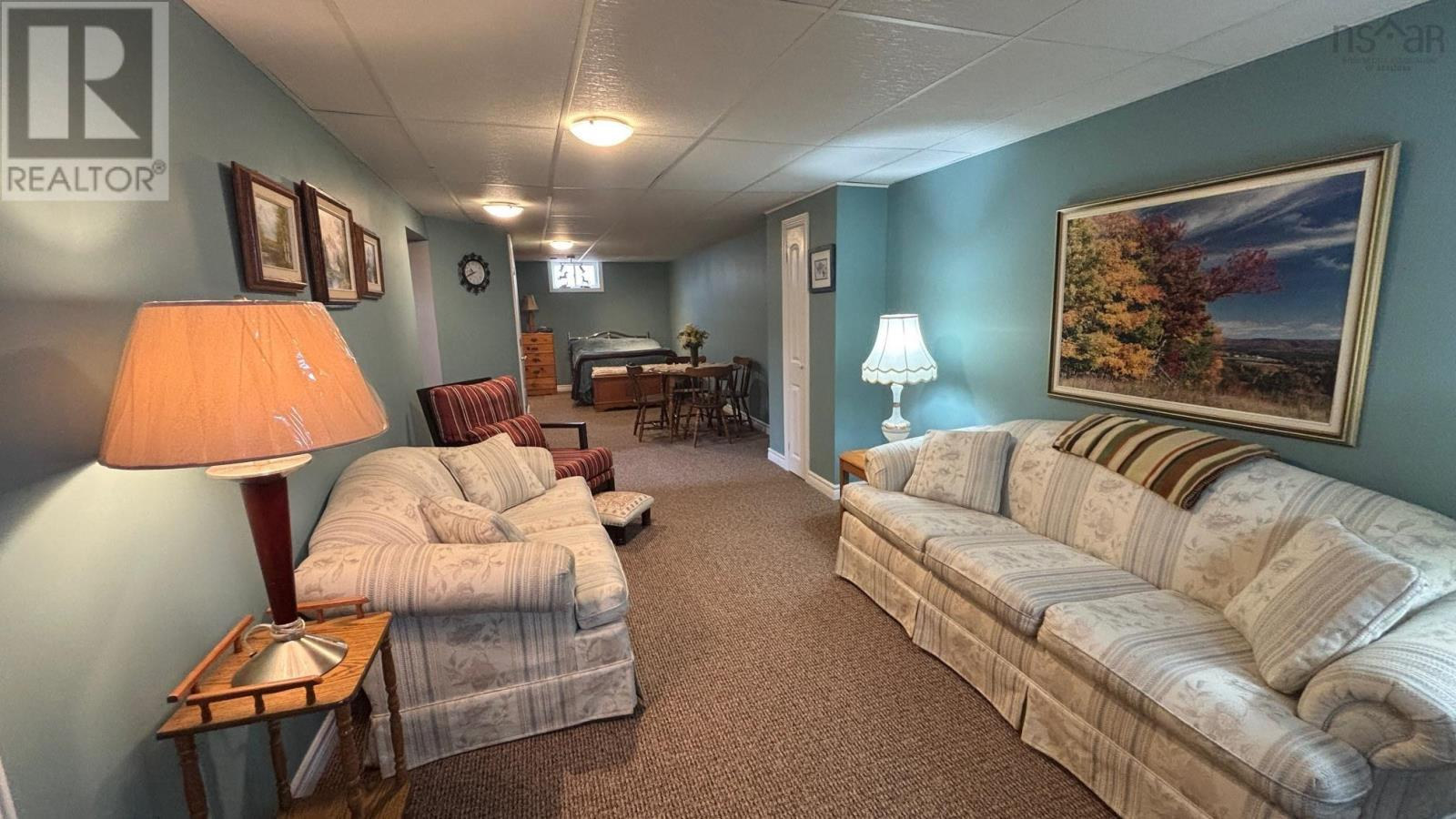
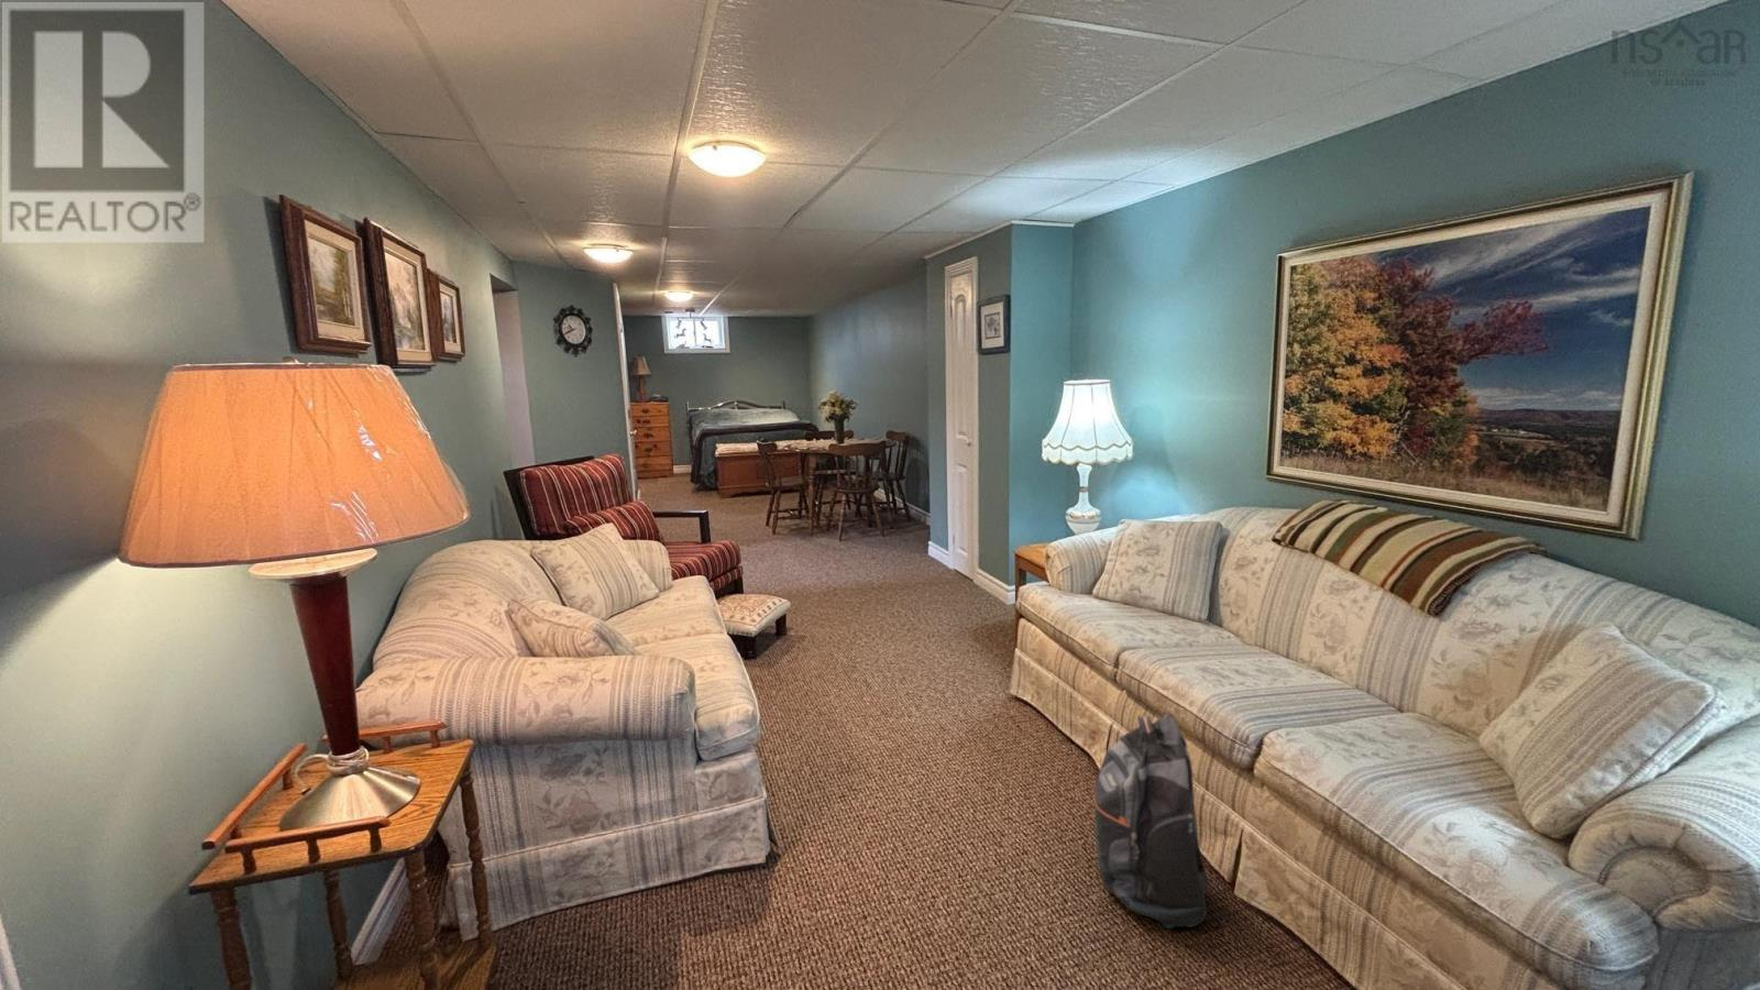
+ backpack (1159, 805)
